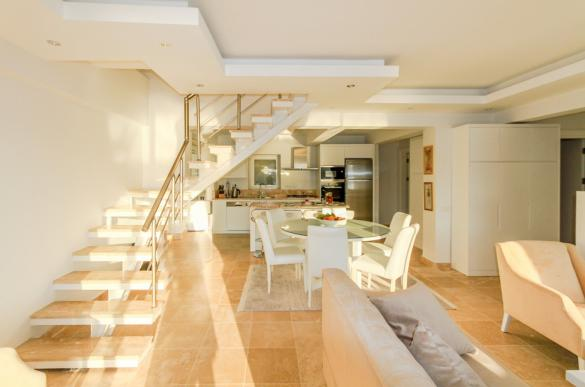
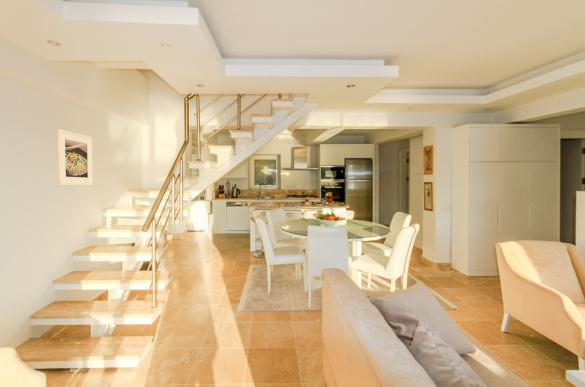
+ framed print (76, 159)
